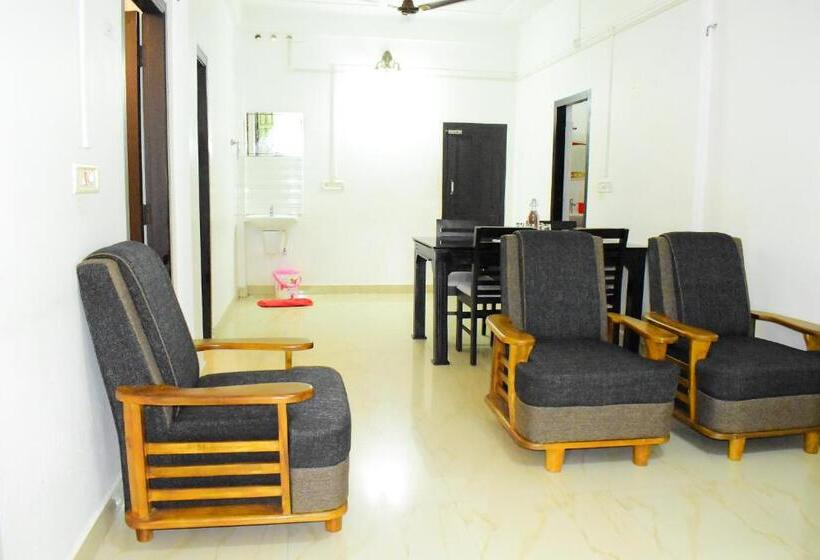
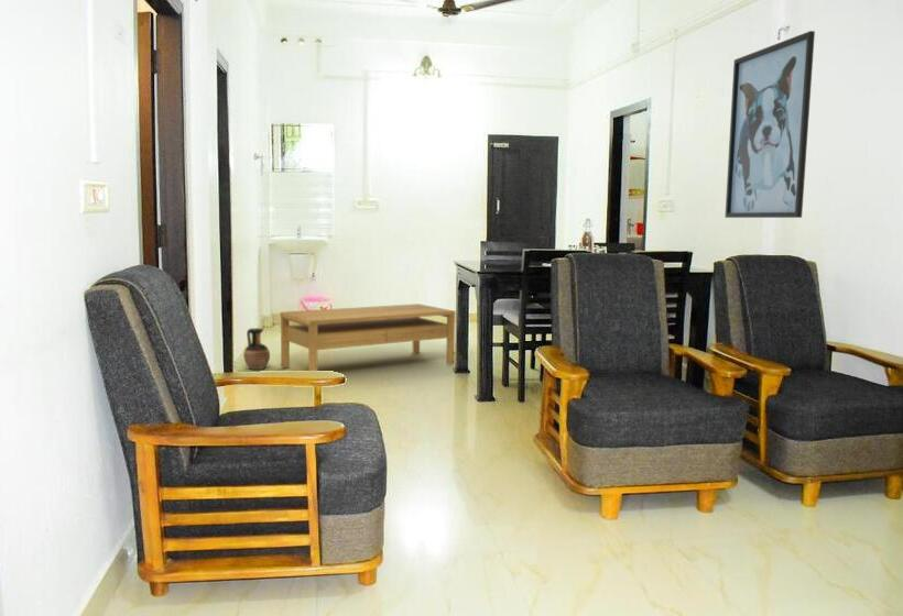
+ coffee table (369, 338)
+ wall art (765, 133)
+ ceramic jug (257, 348)
